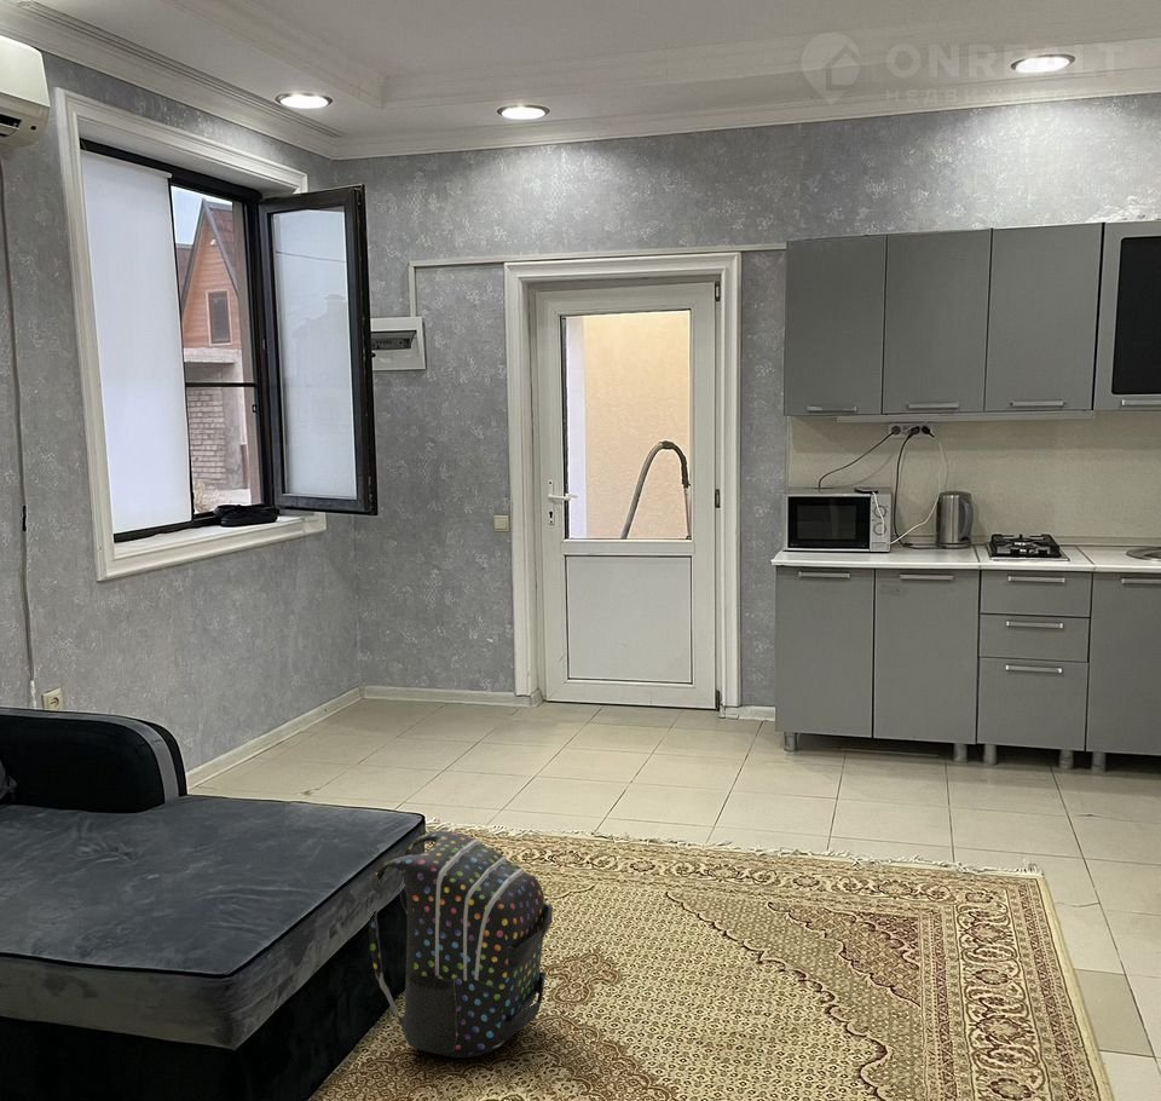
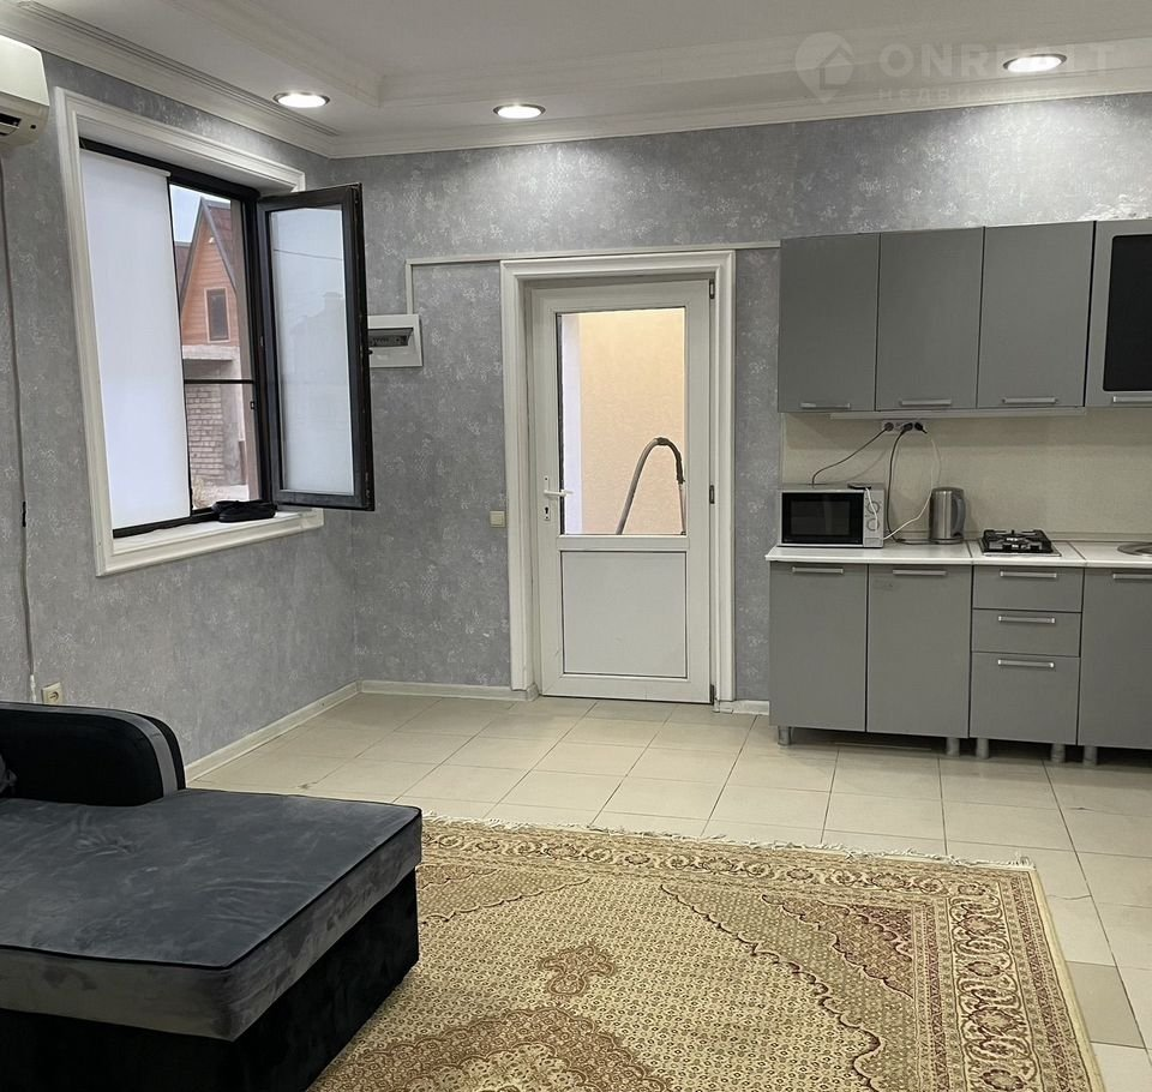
- backpack (461, 940)
